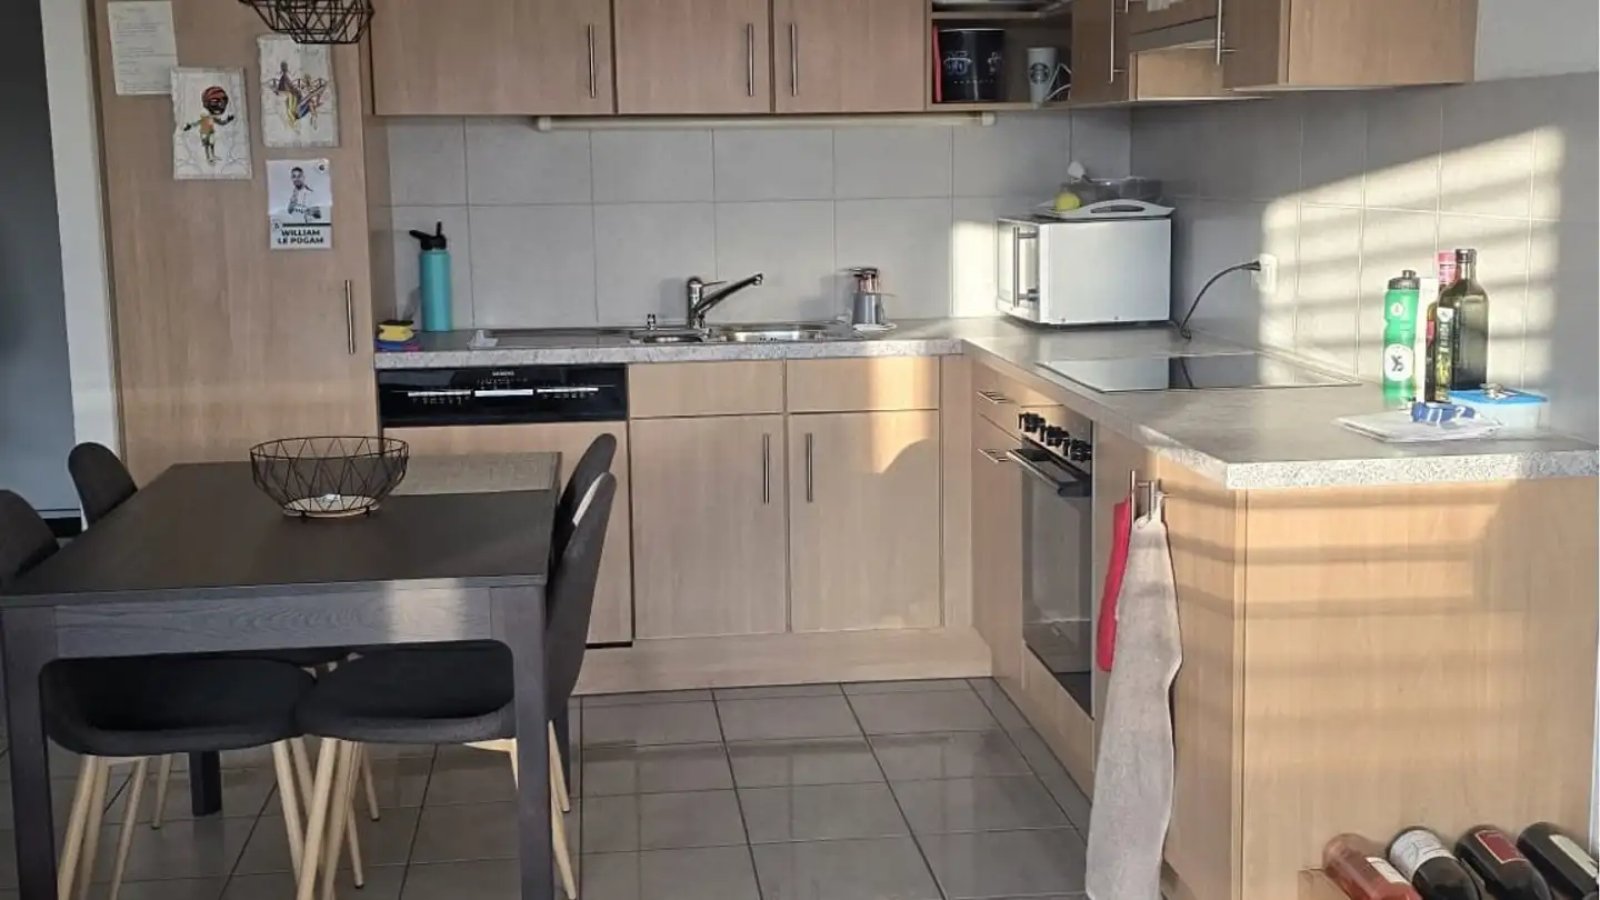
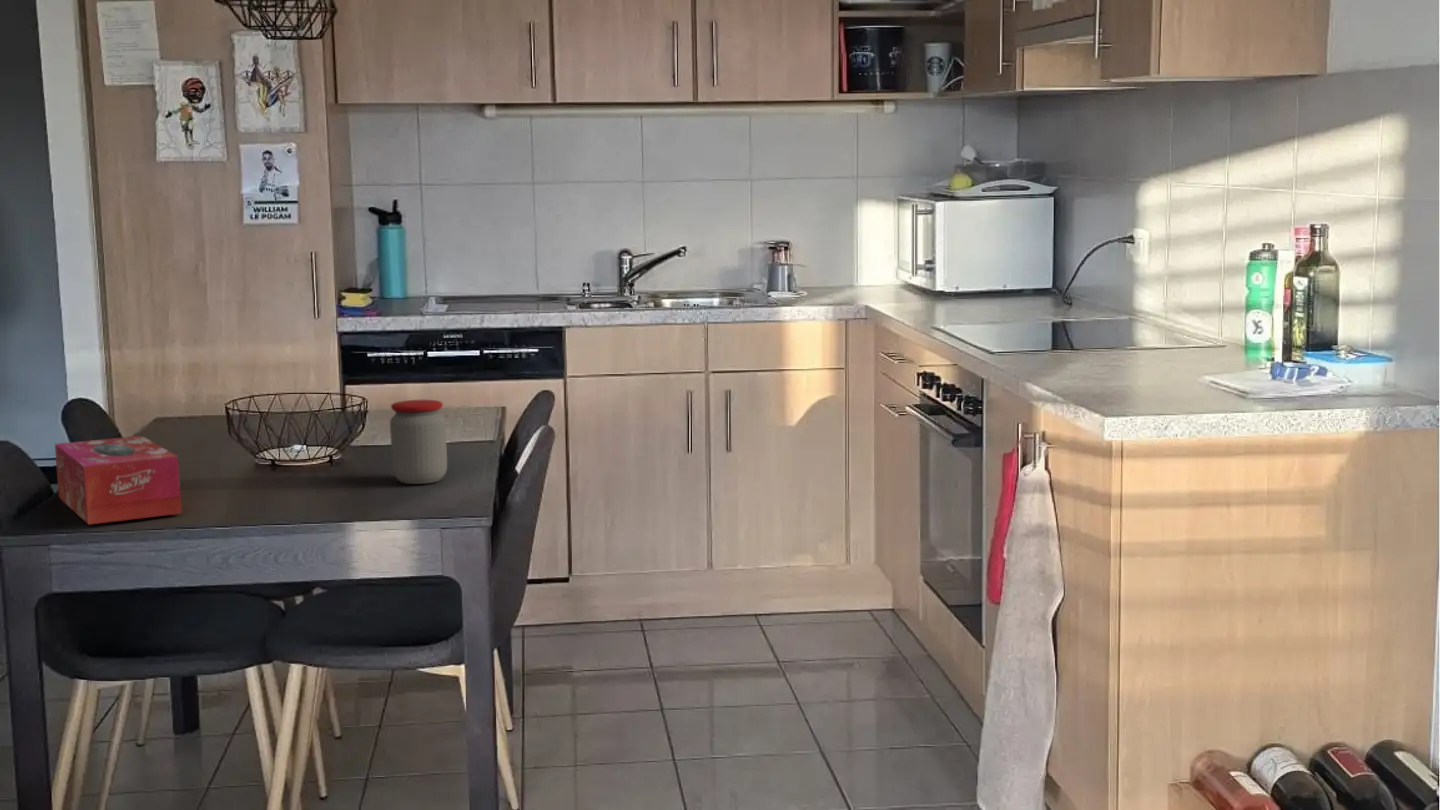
+ tissue box (116, 477)
+ jar (418, 441)
